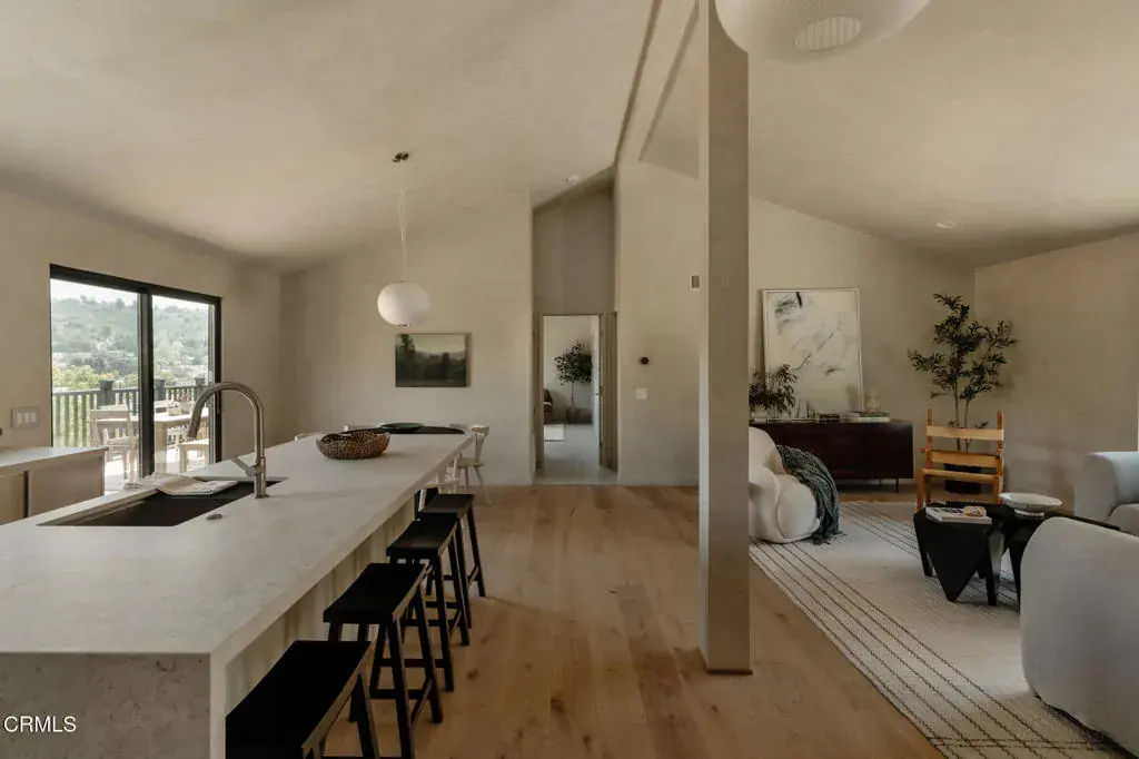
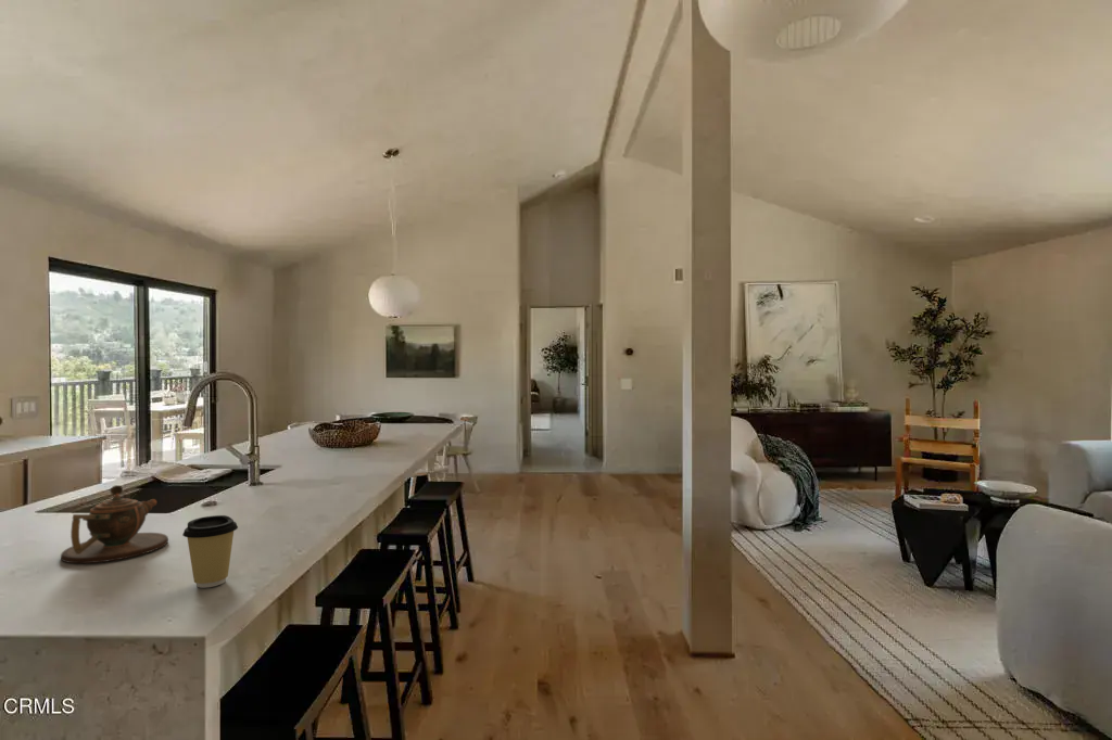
+ coffee cup (211, 551)
+ teapot (116, 516)
